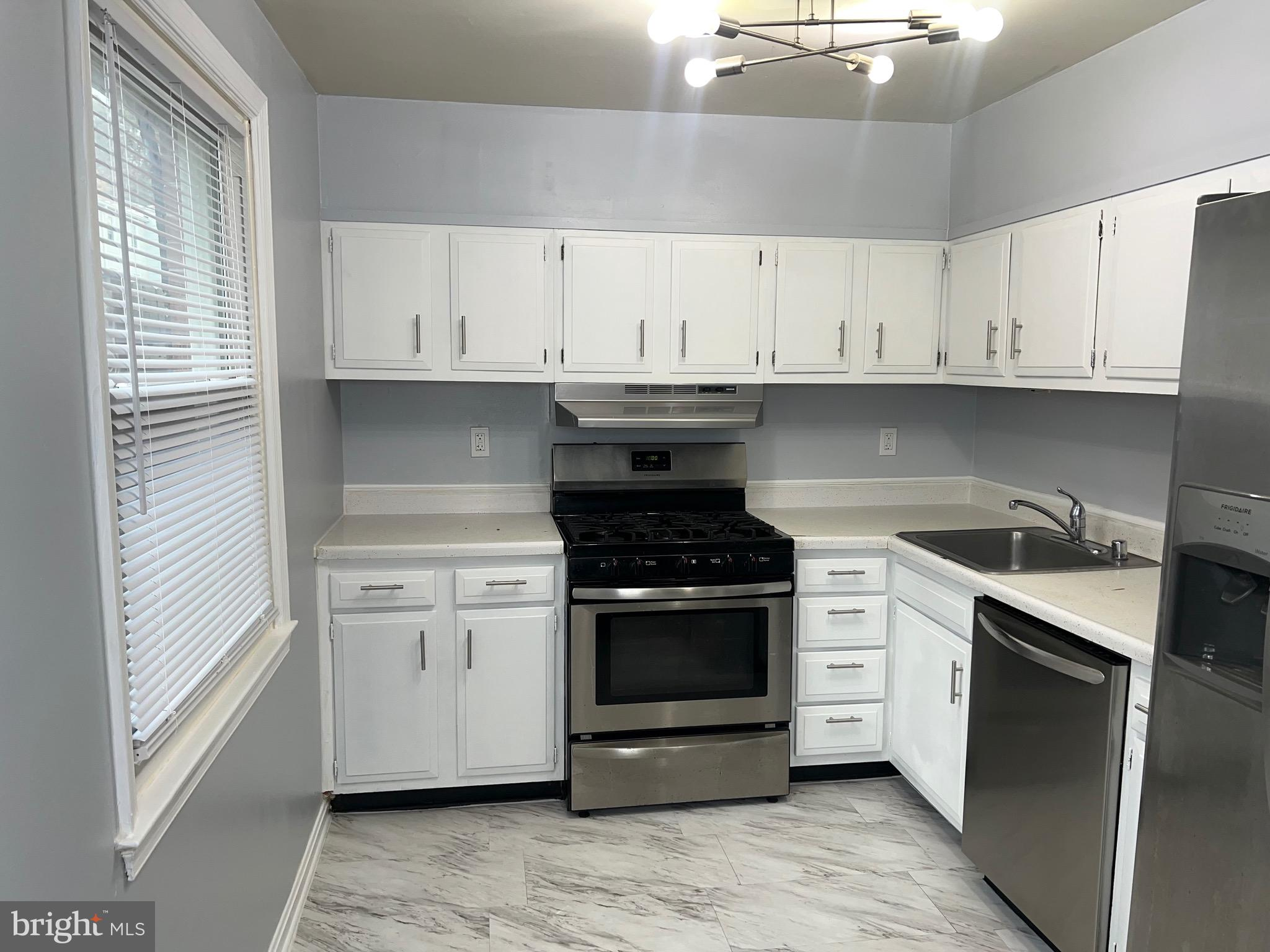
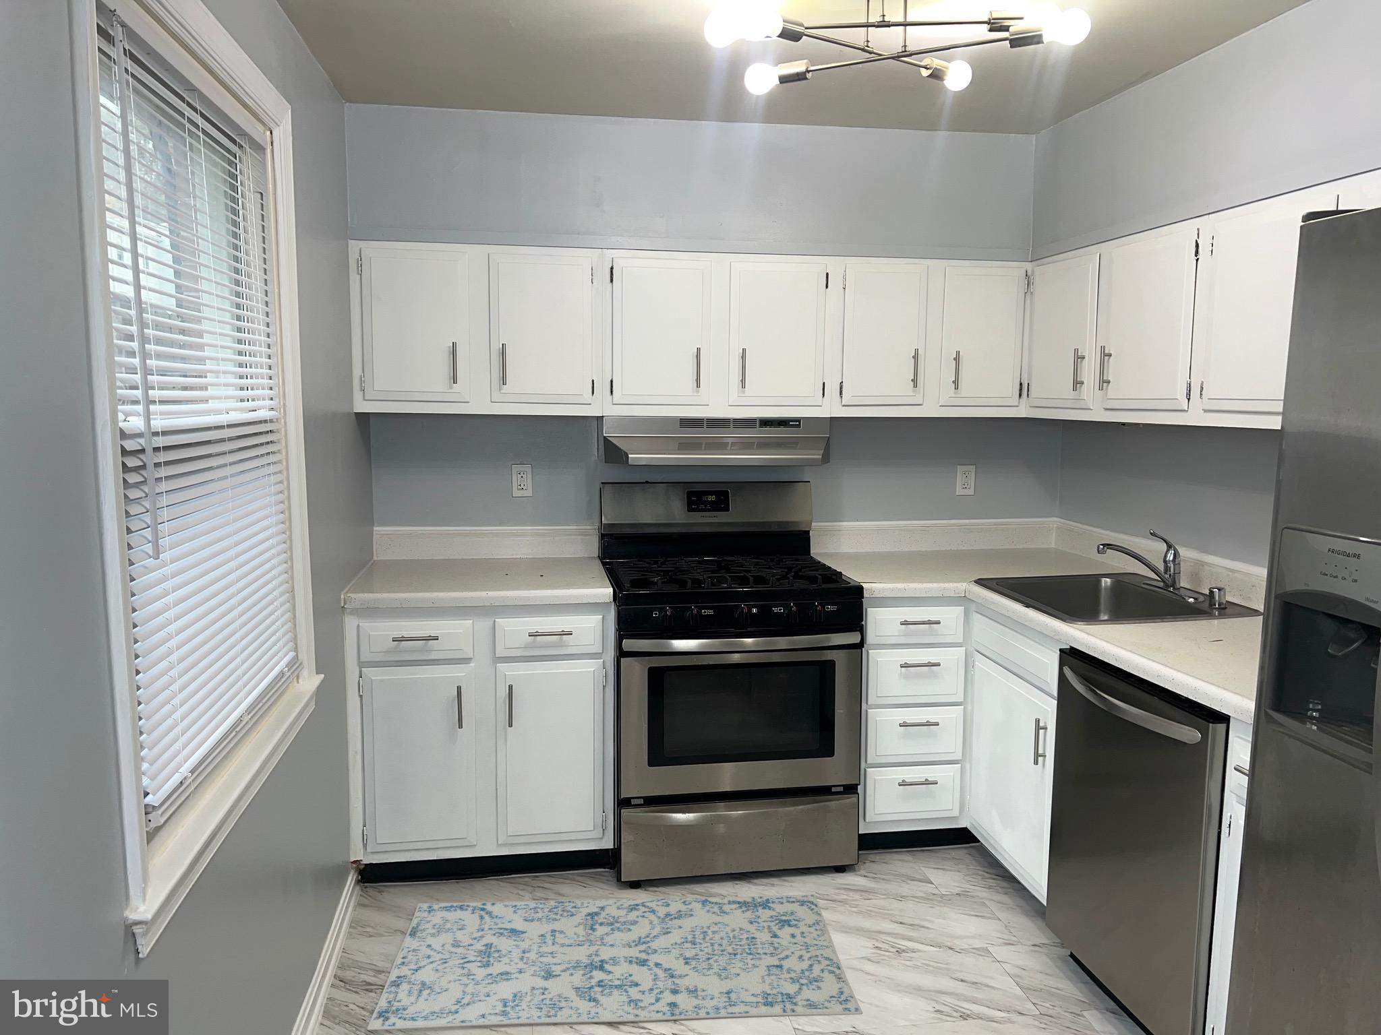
+ rug (620, 952)
